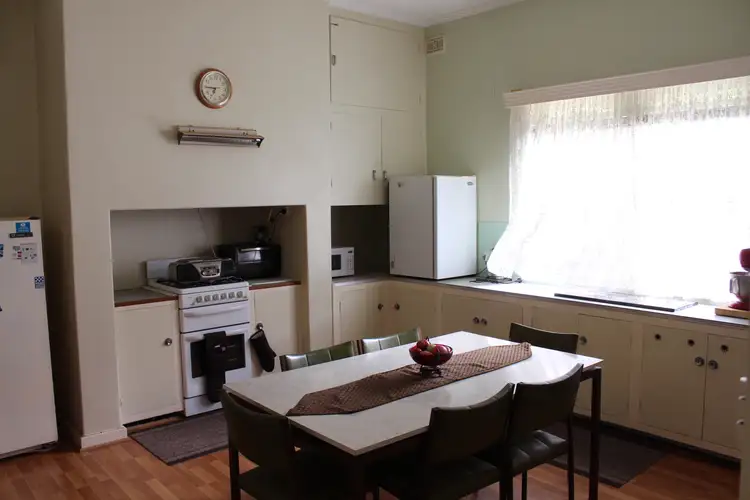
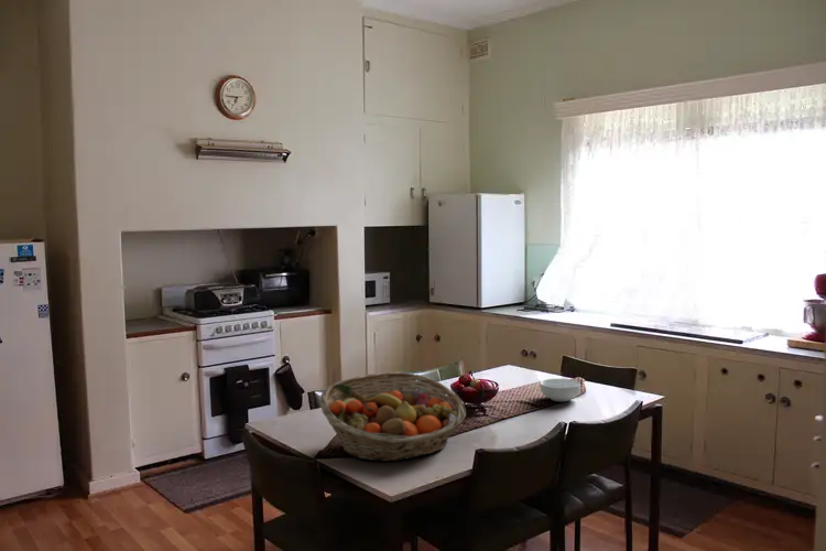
+ cereal bowl (559, 390)
+ fruit basket (393, 414)
